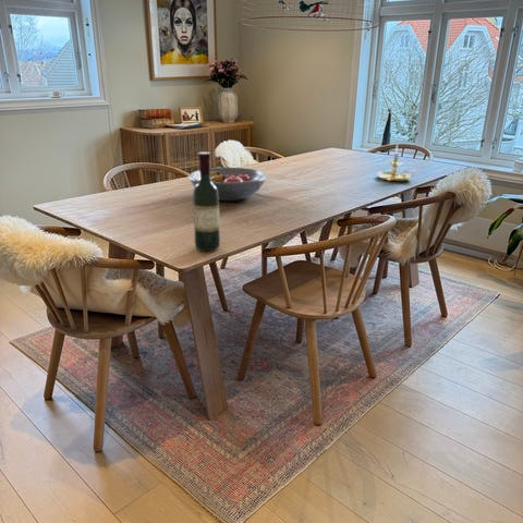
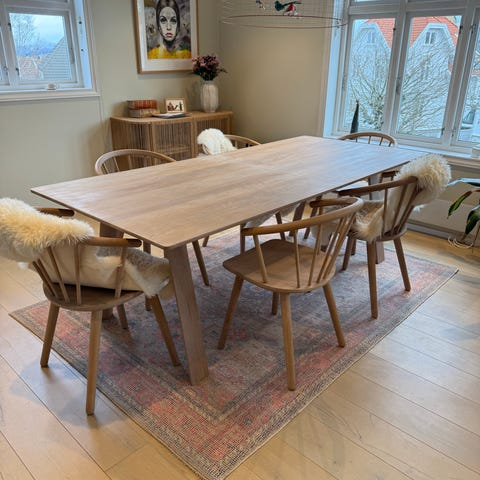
- candle holder (397, 161)
- fruit bowl (228, 182)
- wine bottle (206, 202)
